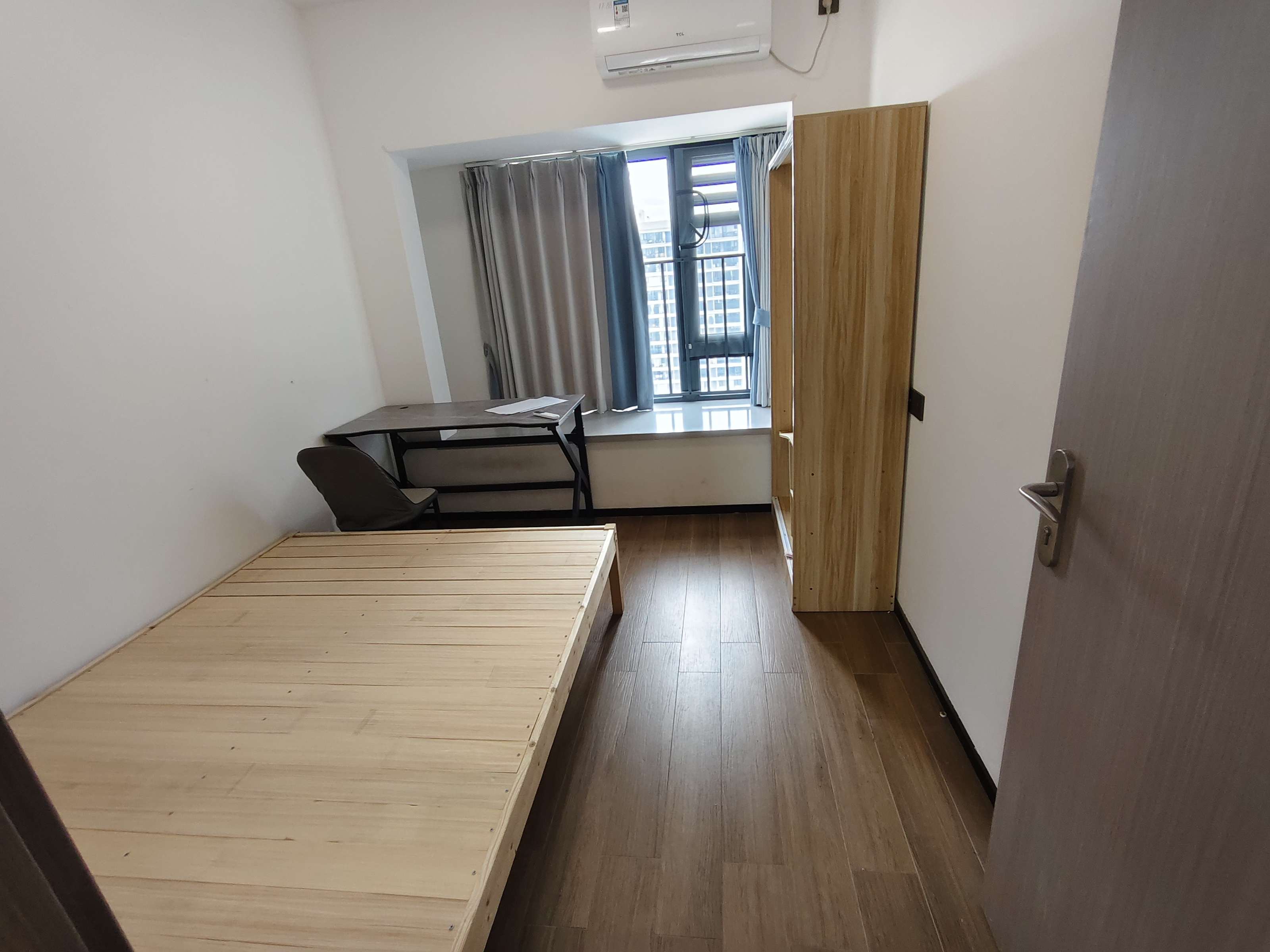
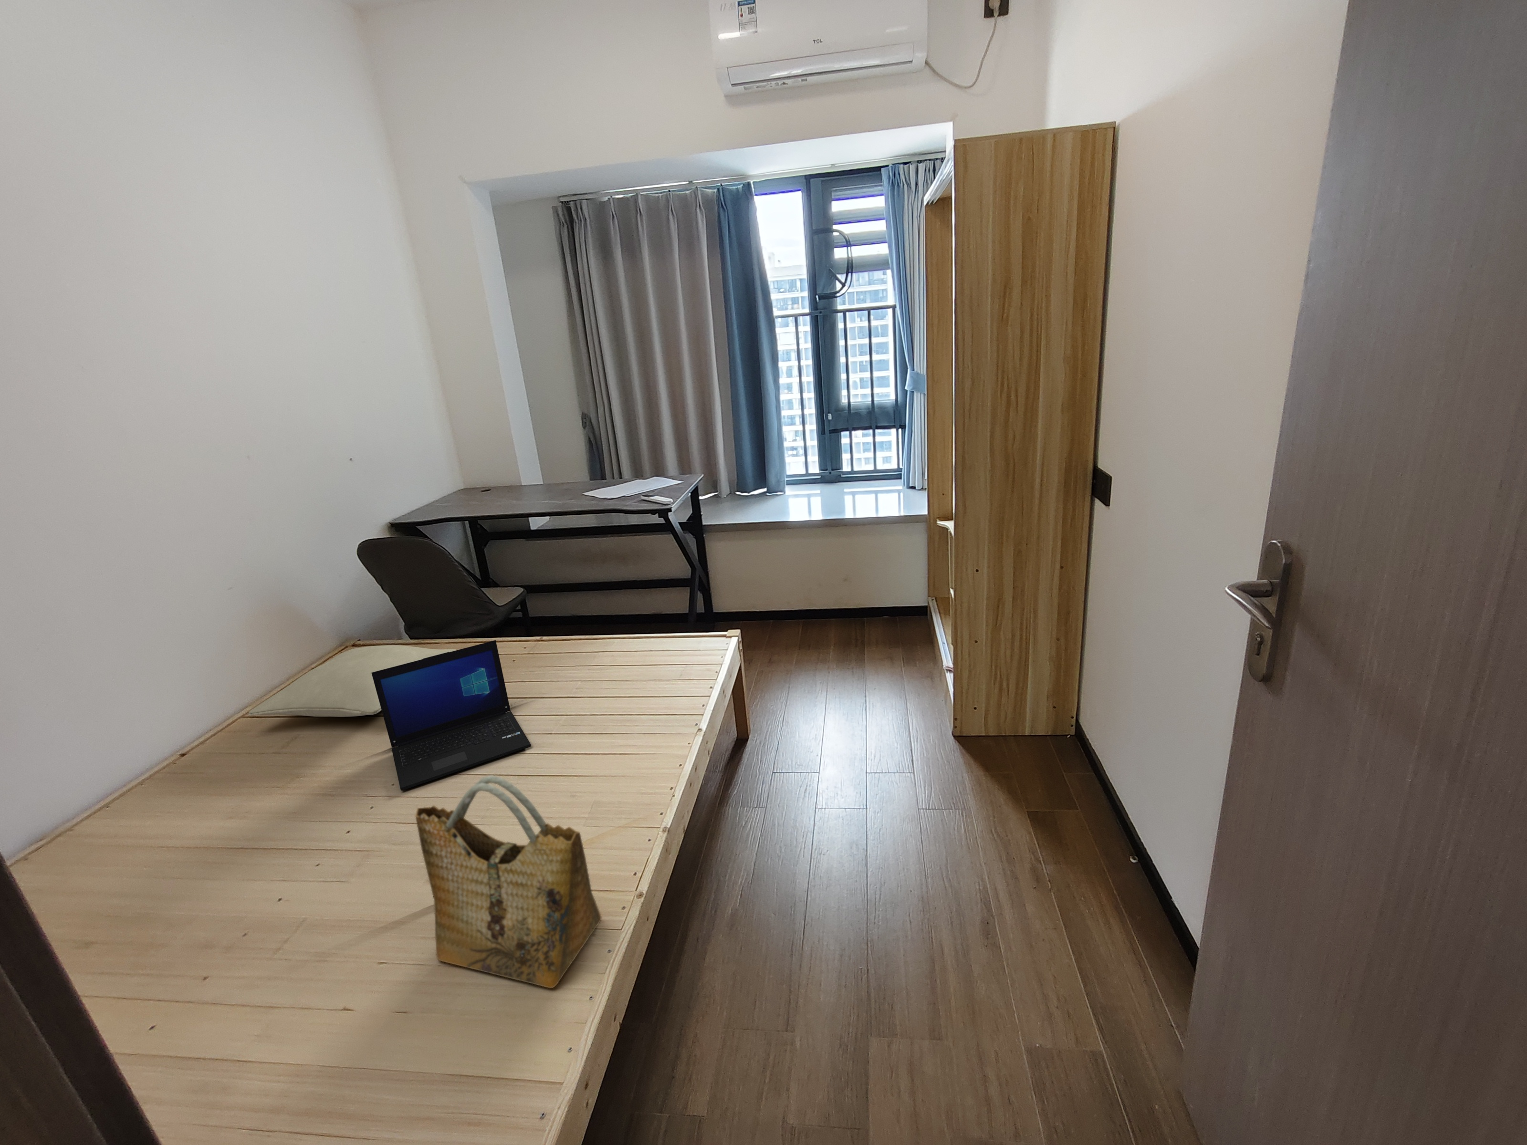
+ pillow (361, 680)
+ laptop (451, 710)
+ grocery bag (503, 864)
